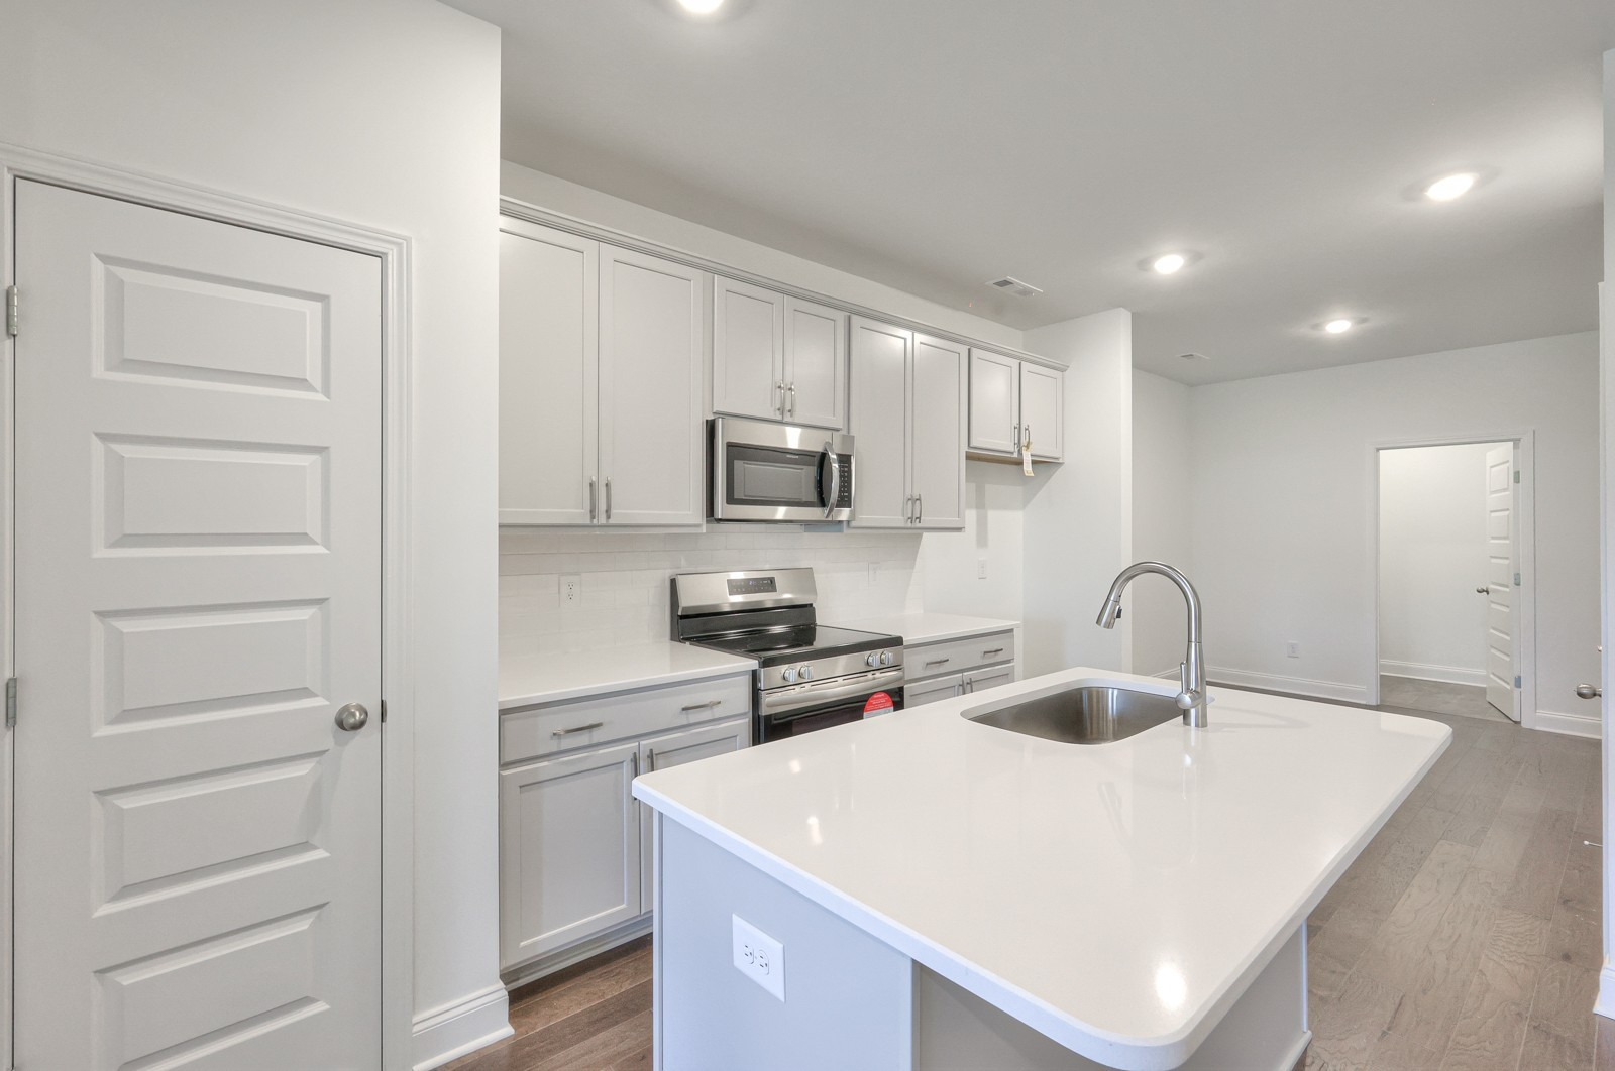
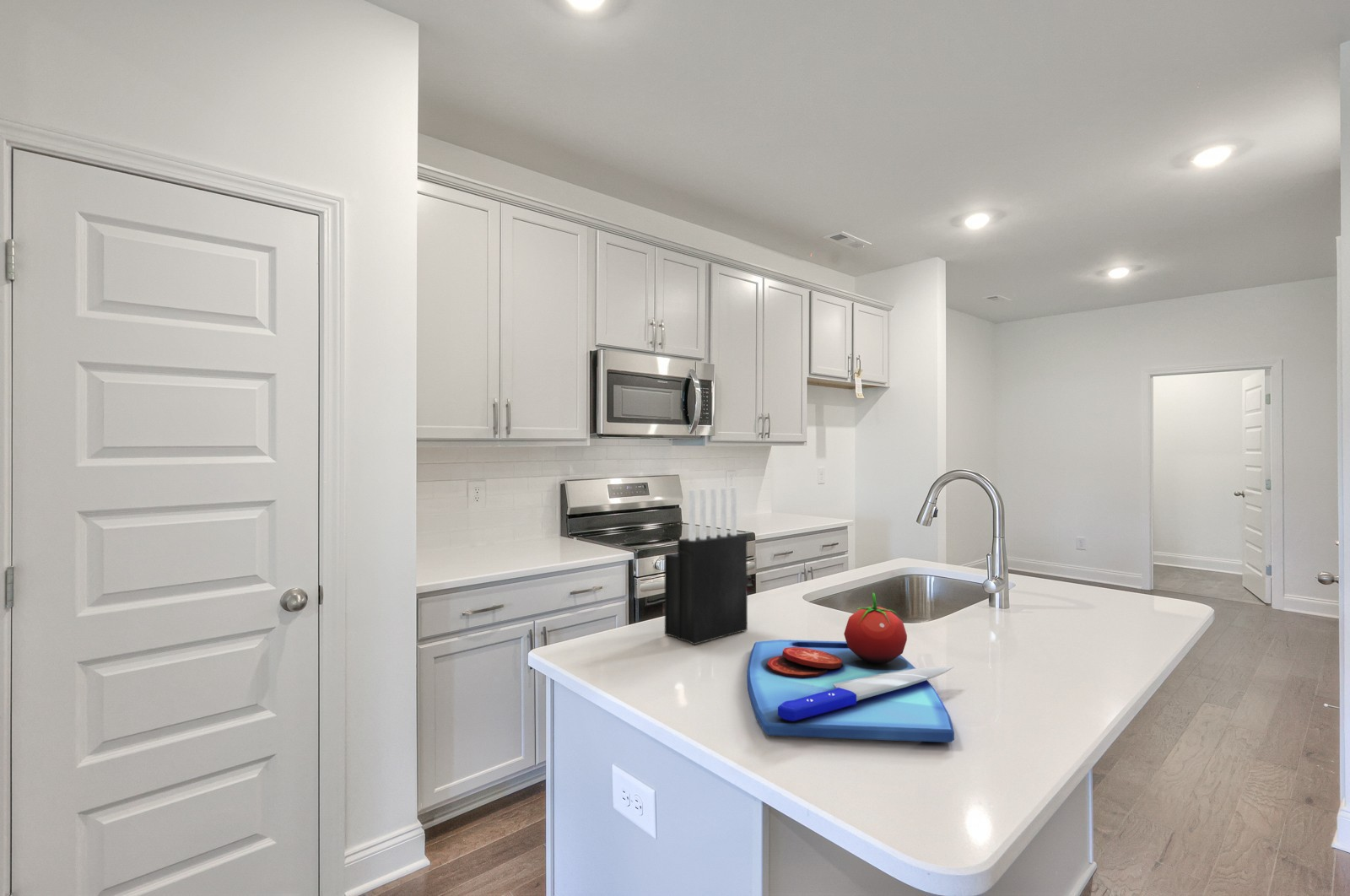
+ chopping board (851, 645)
+ knife block (703, 559)
